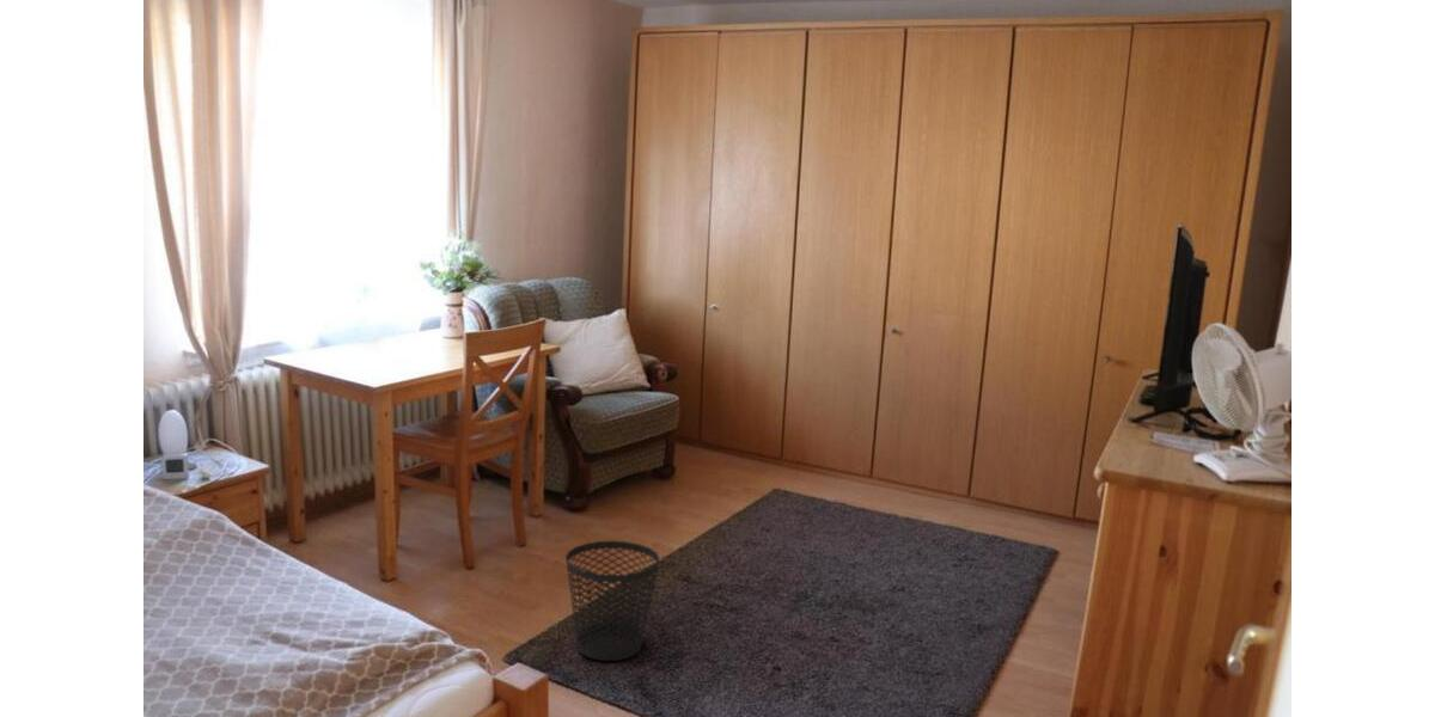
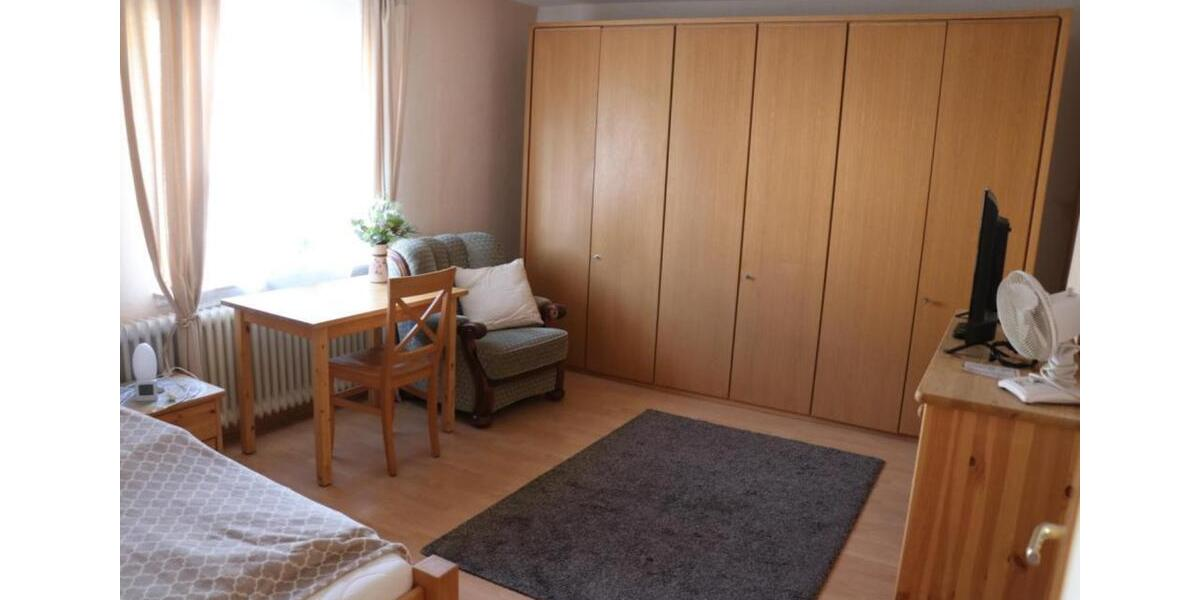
- wastebasket (611, 602)
